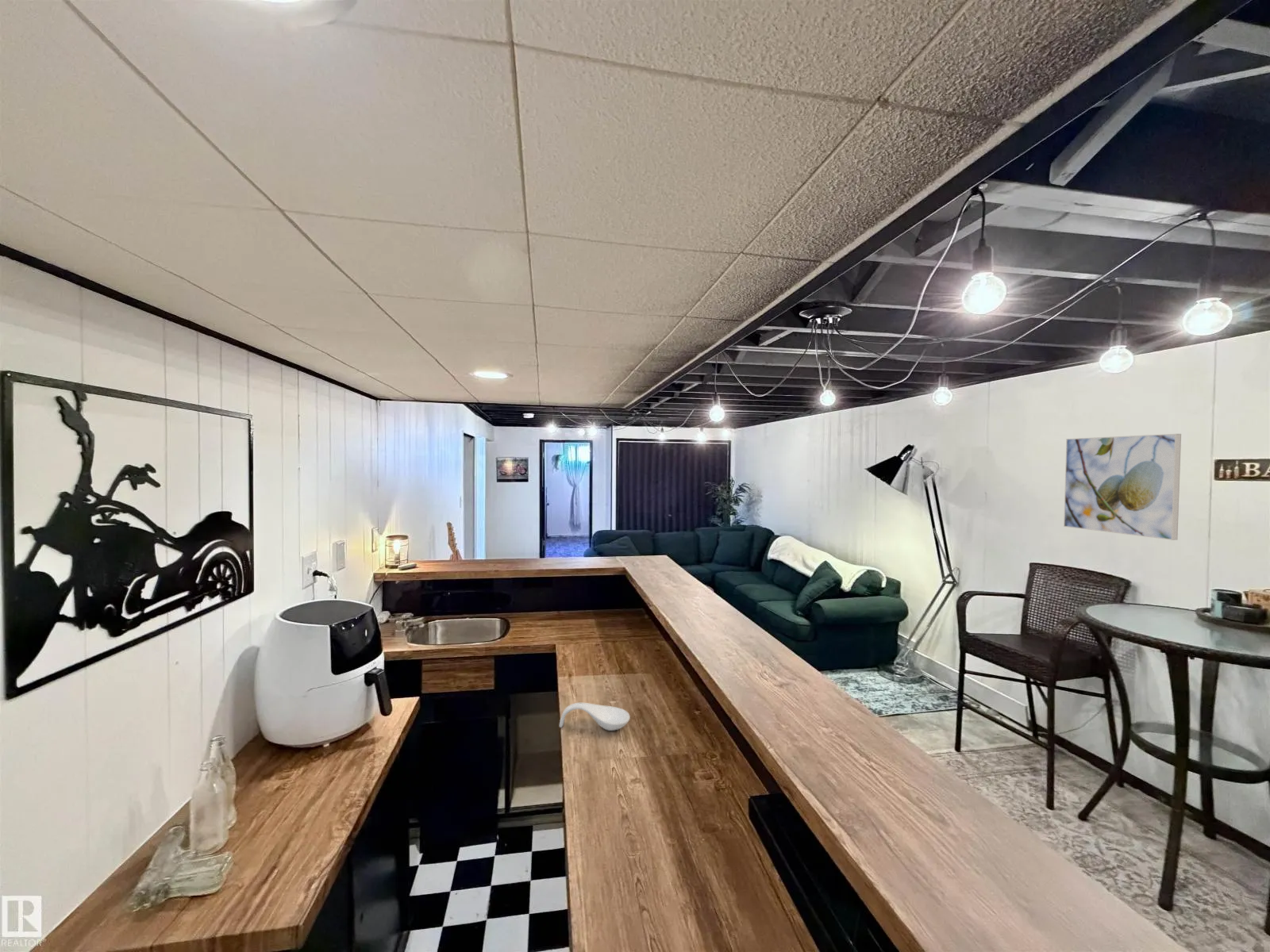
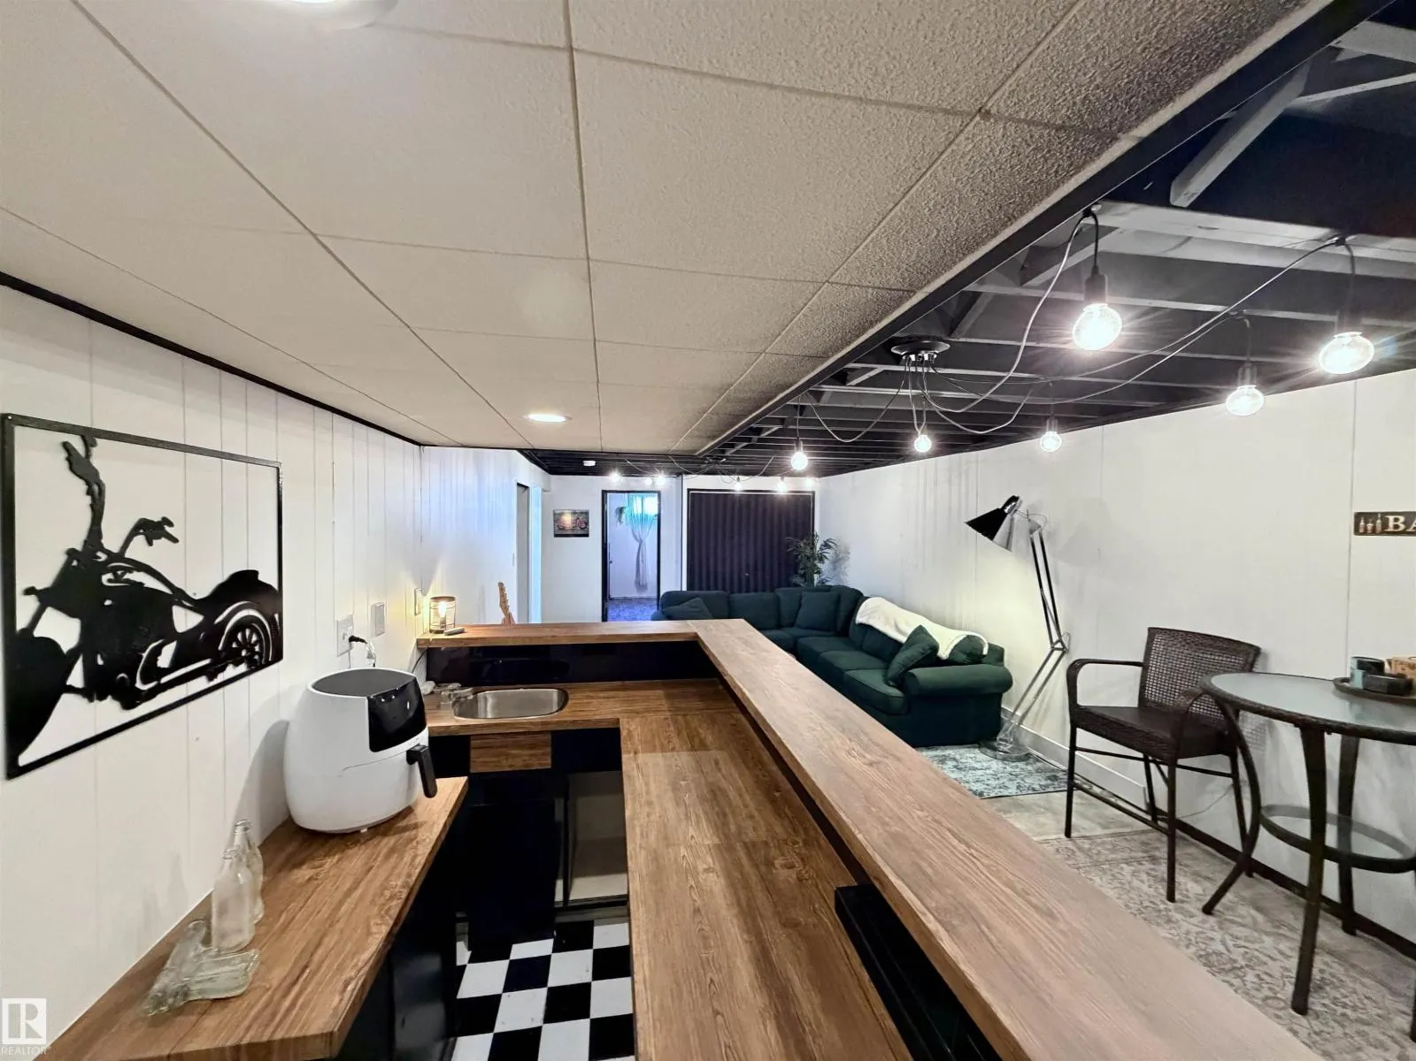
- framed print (1116, 485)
- spoon rest (595, 715)
